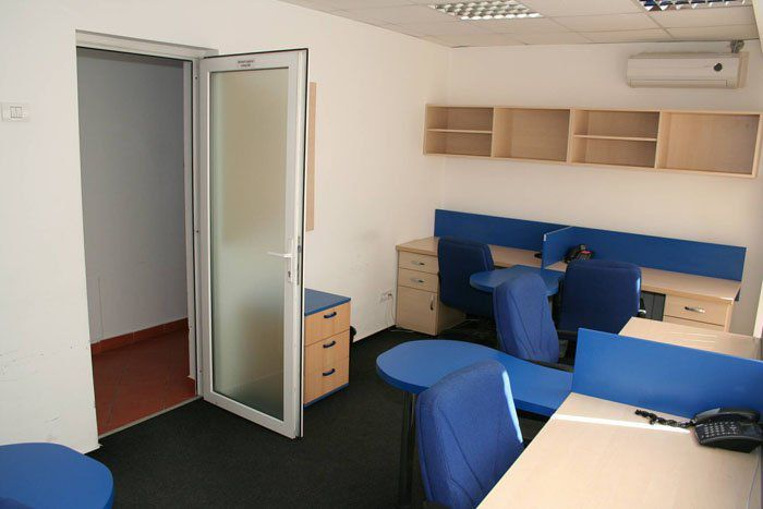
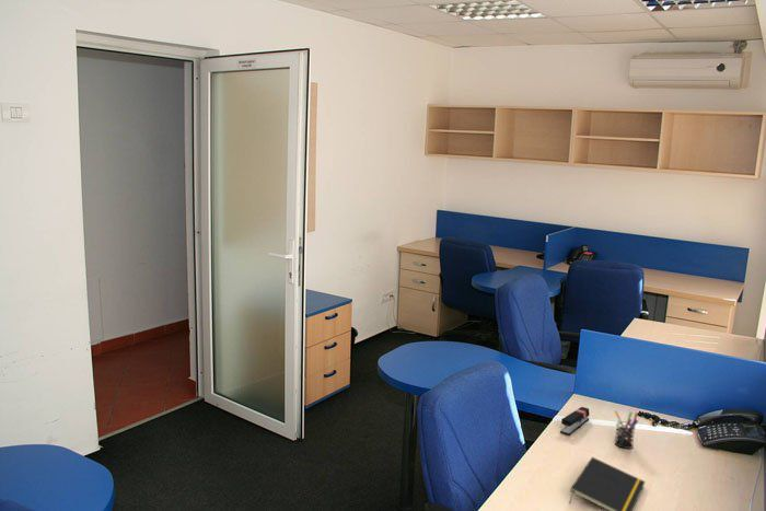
+ stapler (576, 419)
+ pen holder (627, 427)
+ notepad (608, 486)
